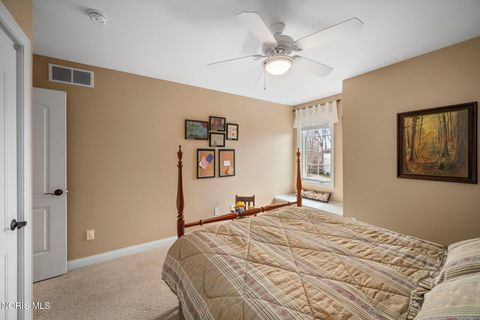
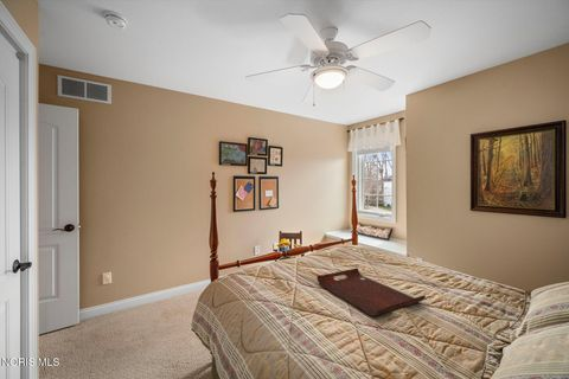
+ serving tray (365, 288)
